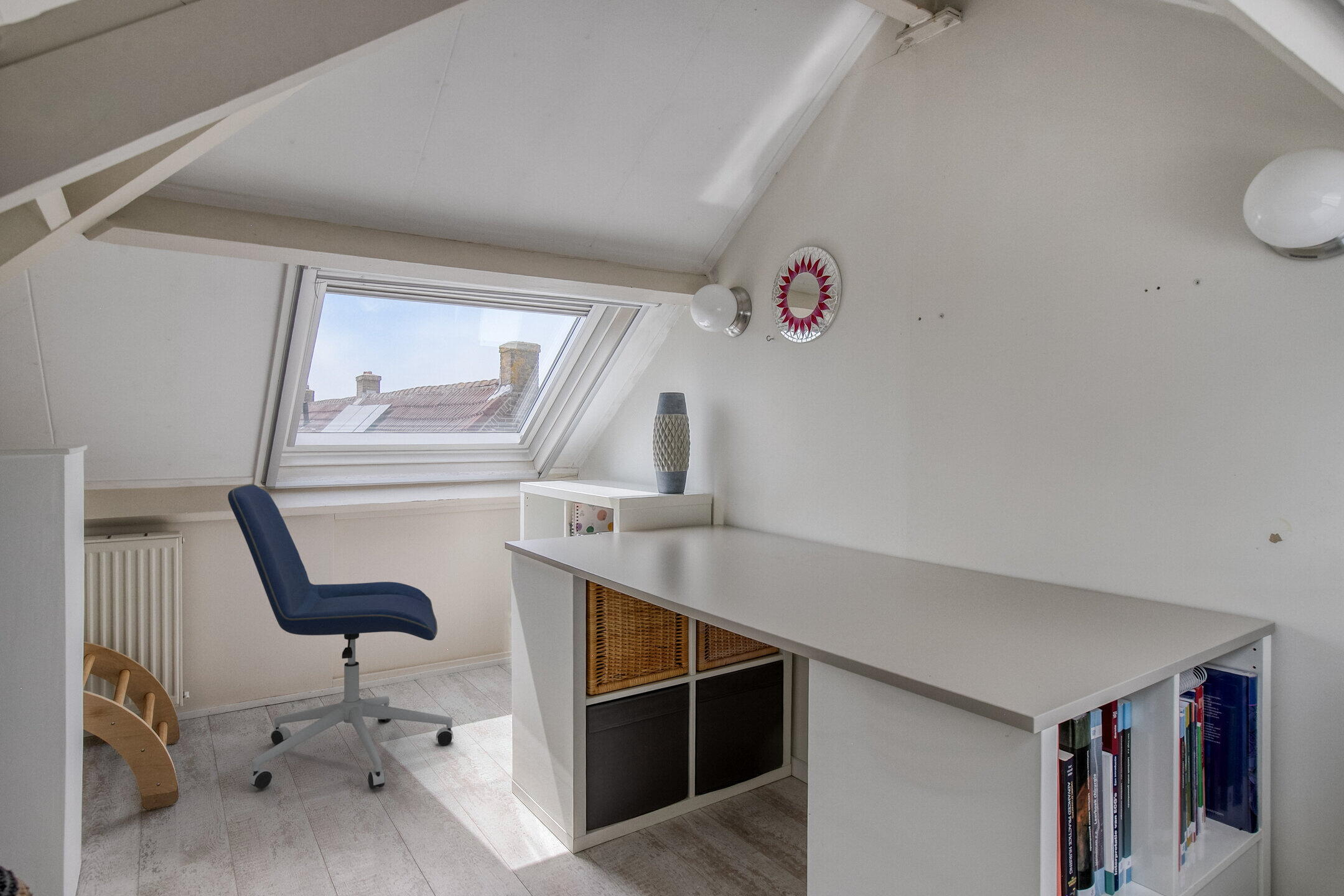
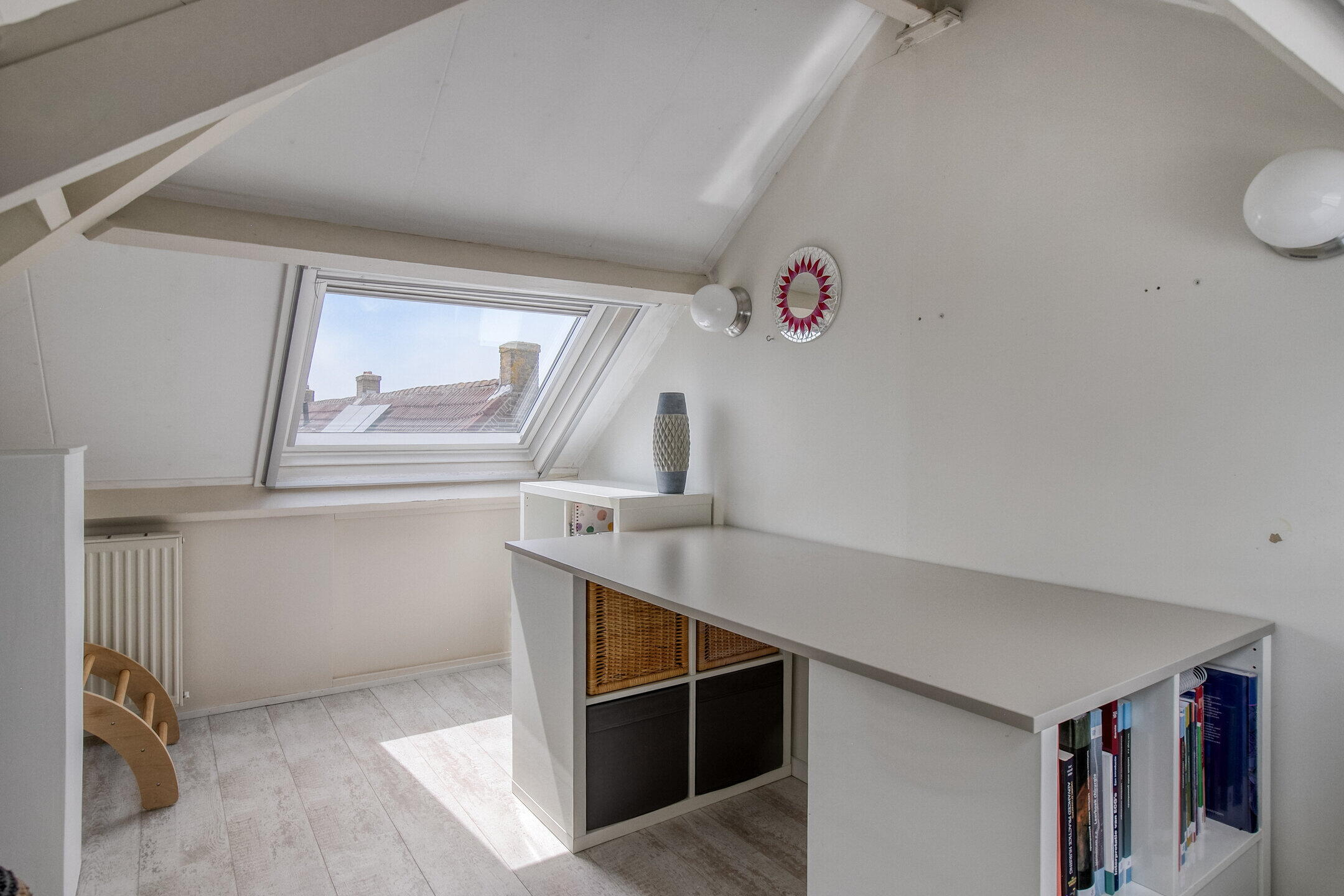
- office chair (348, 620)
